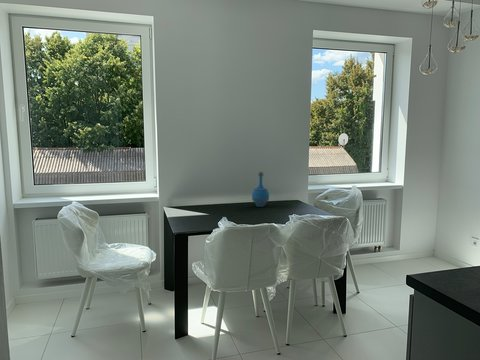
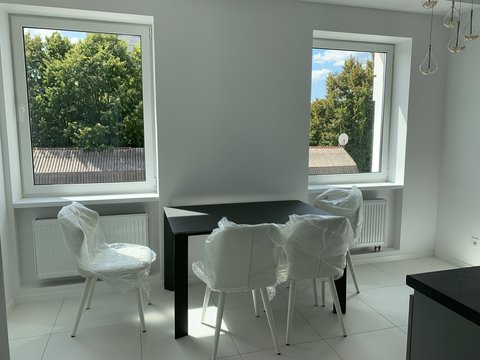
- bottle (260, 189)
